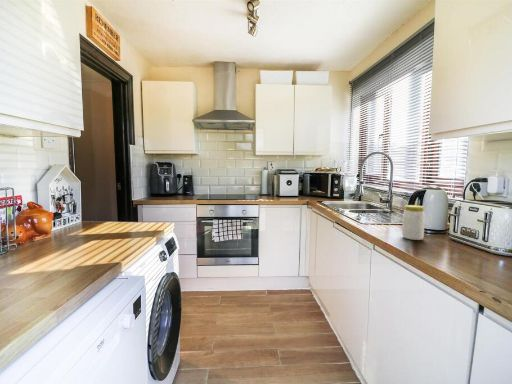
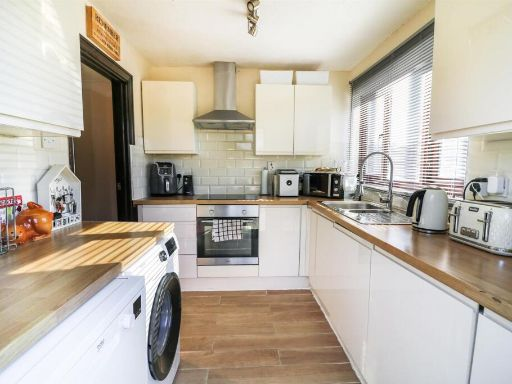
- jar (413, 222)
